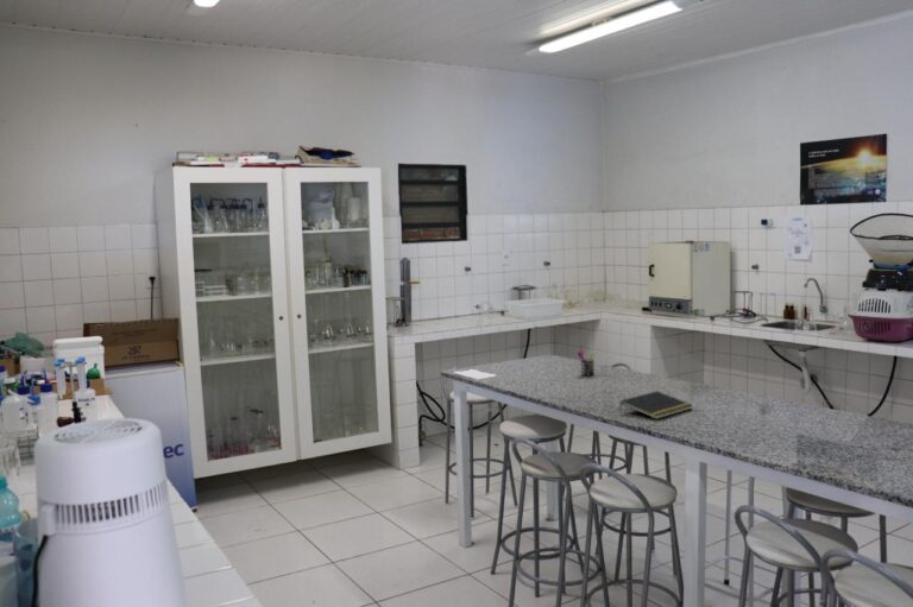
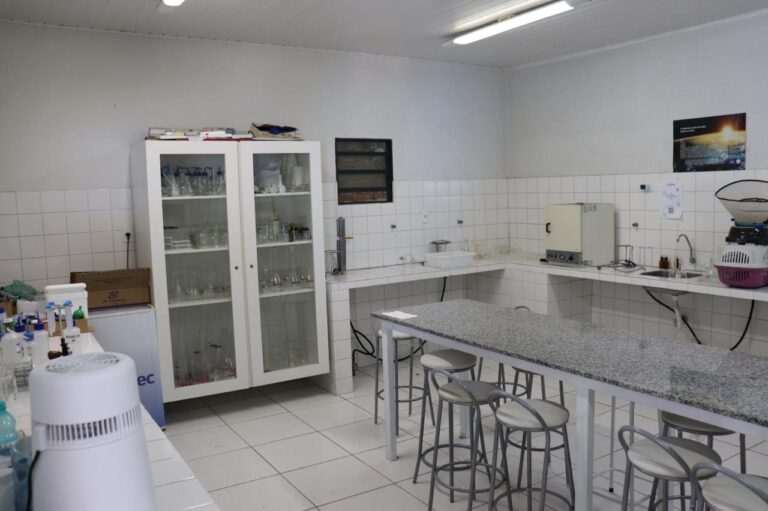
- pen holder (587, 362)
- notepad (656, 404)
